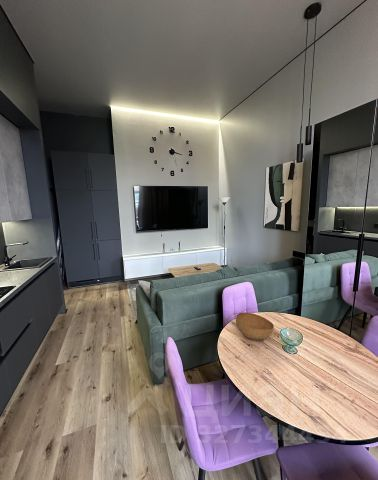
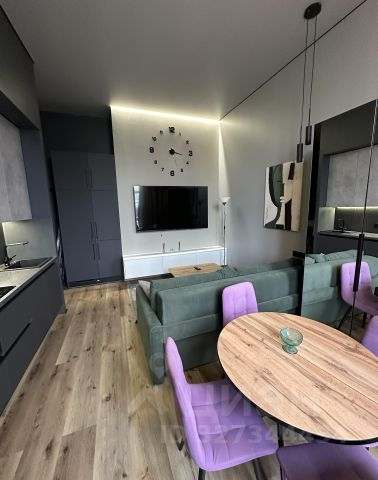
- bowl (254, 326)
